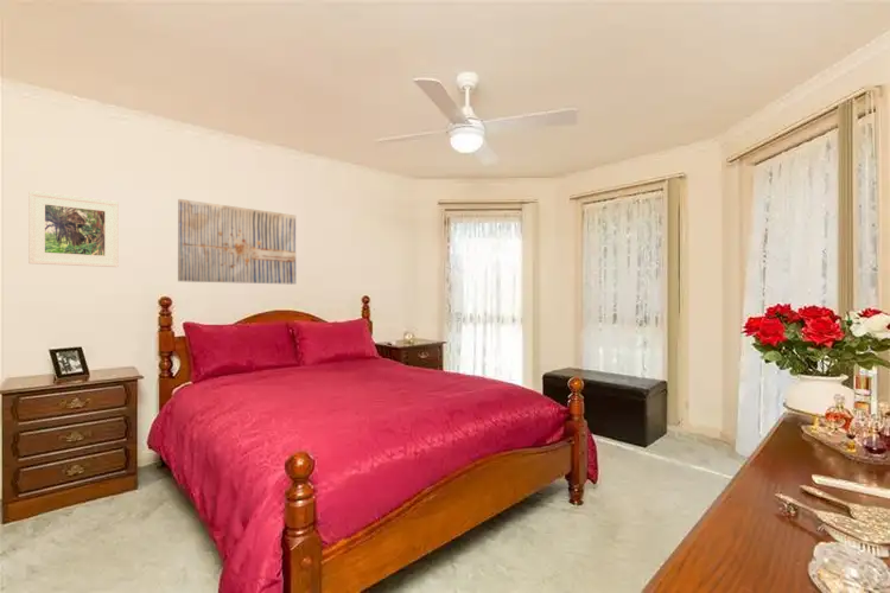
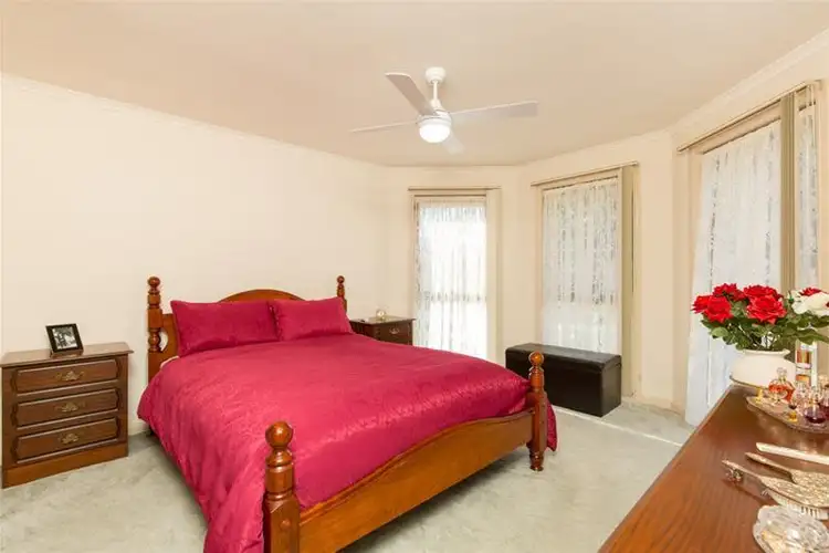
- wall art (241, 244)
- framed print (75, 230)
